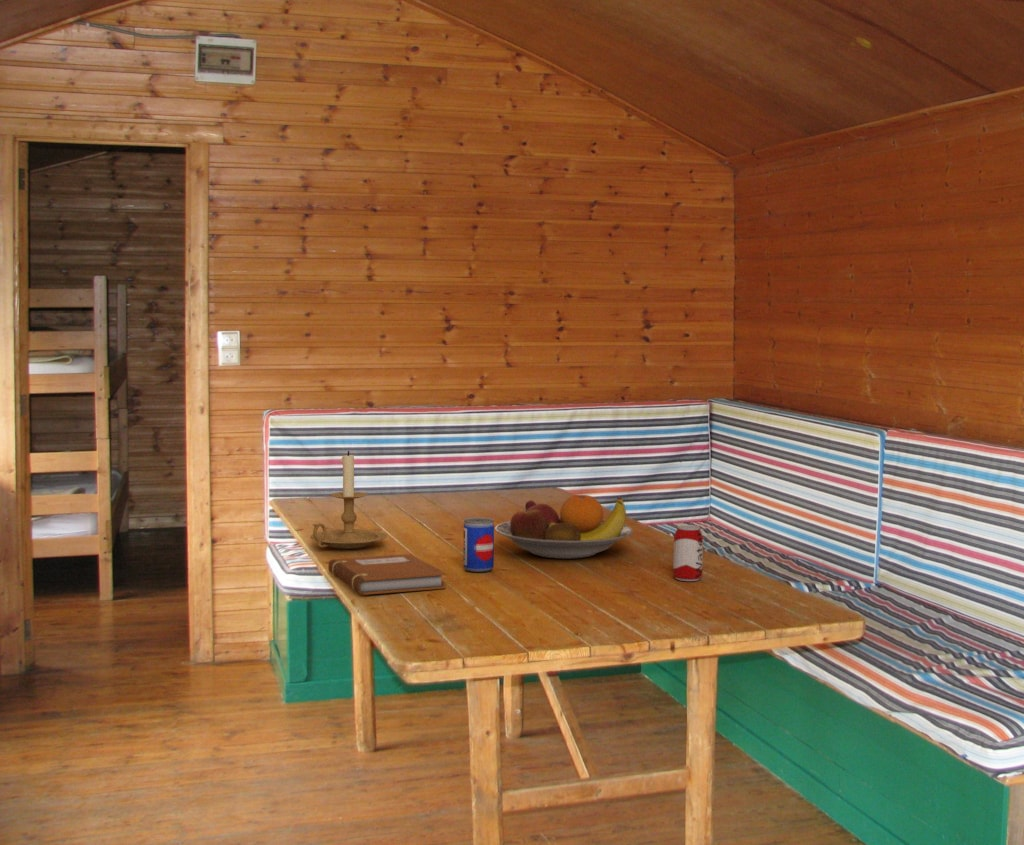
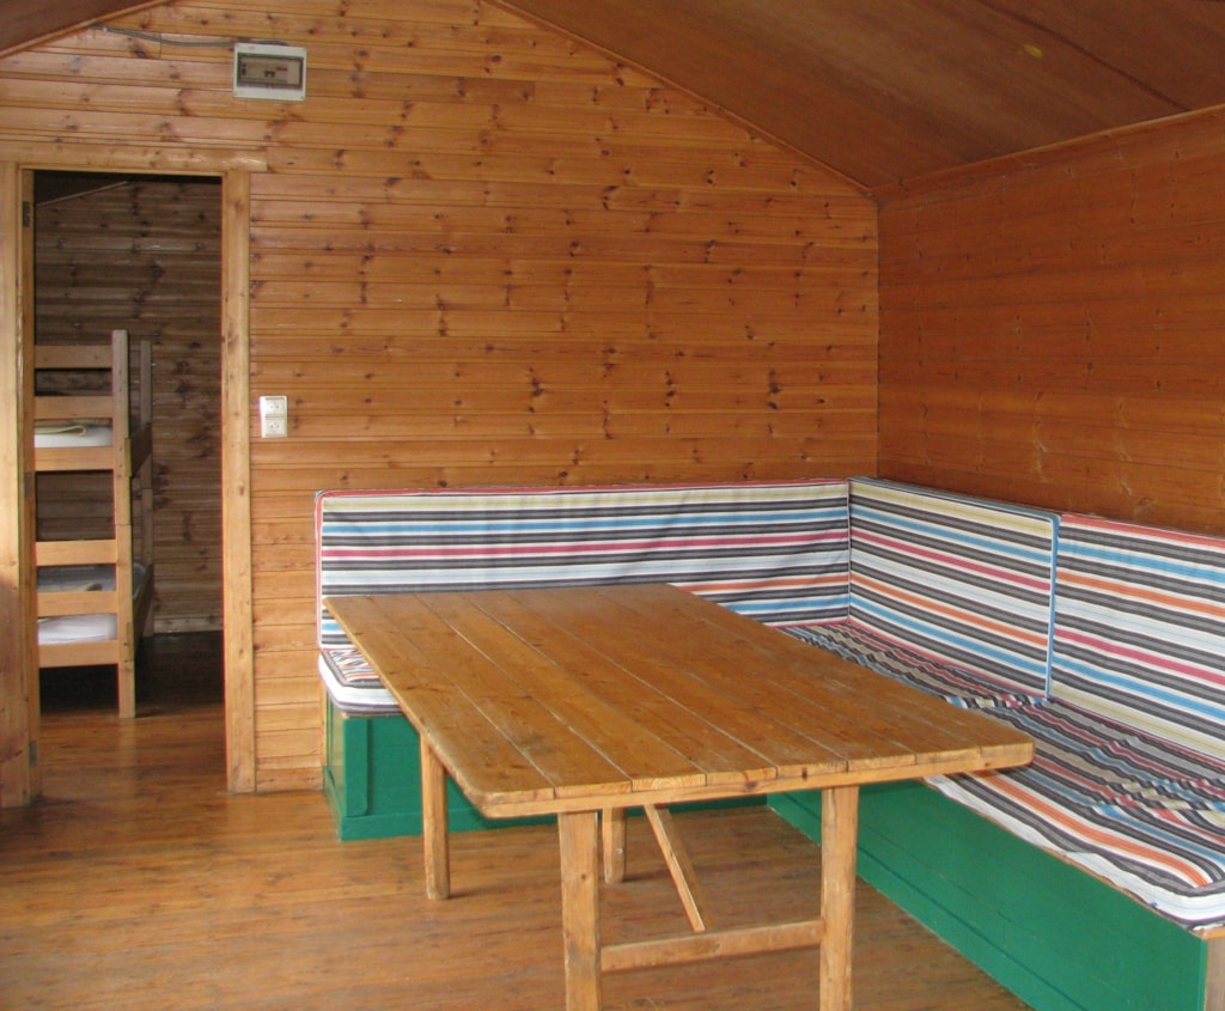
- candle holder (348, 498)
- beer can (478, 544)
- fruit bowl (563, 523)
- notebook (384, 572)
- beverage can (688, 552)
